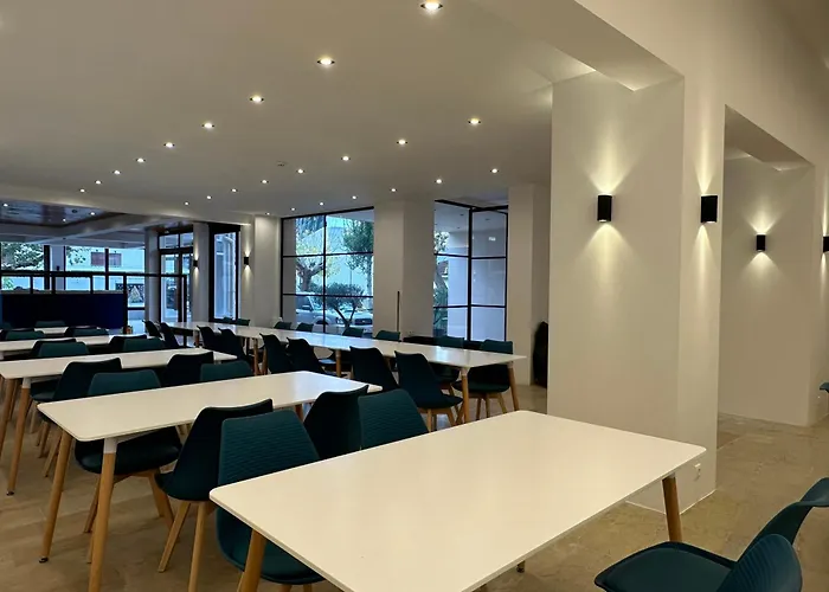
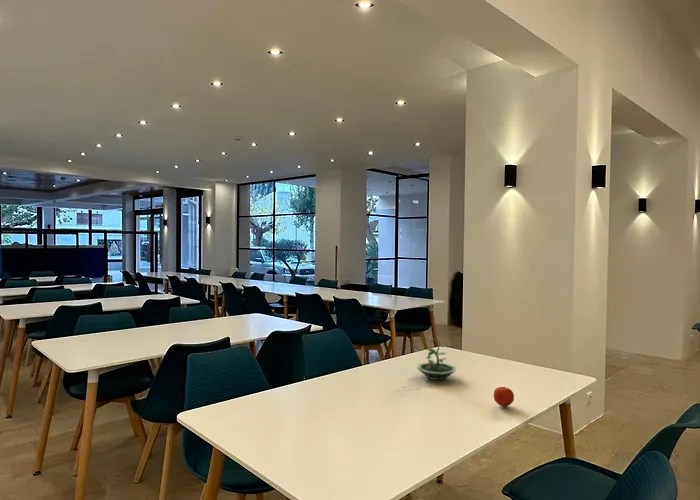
+ terrarium (438, 346)
+ apple (503, 396)
